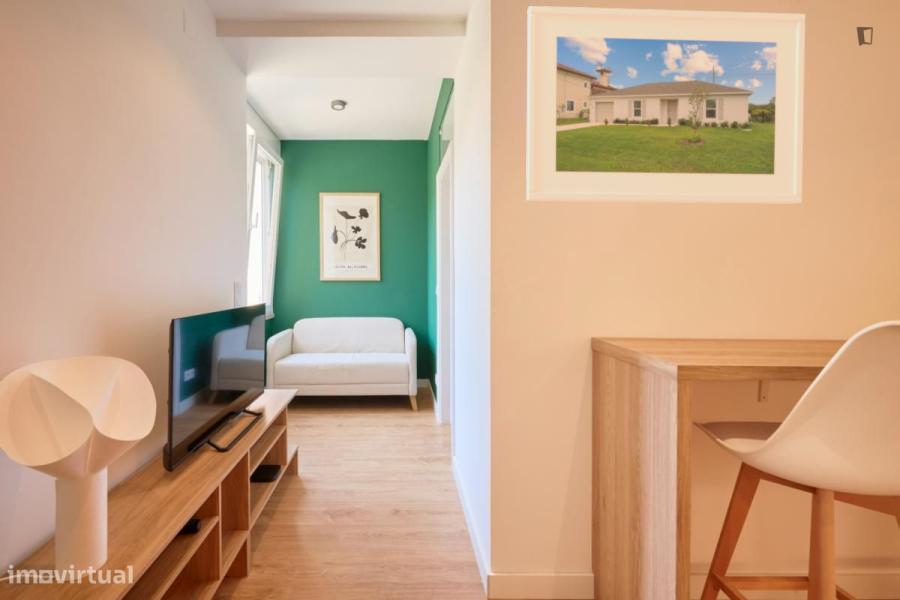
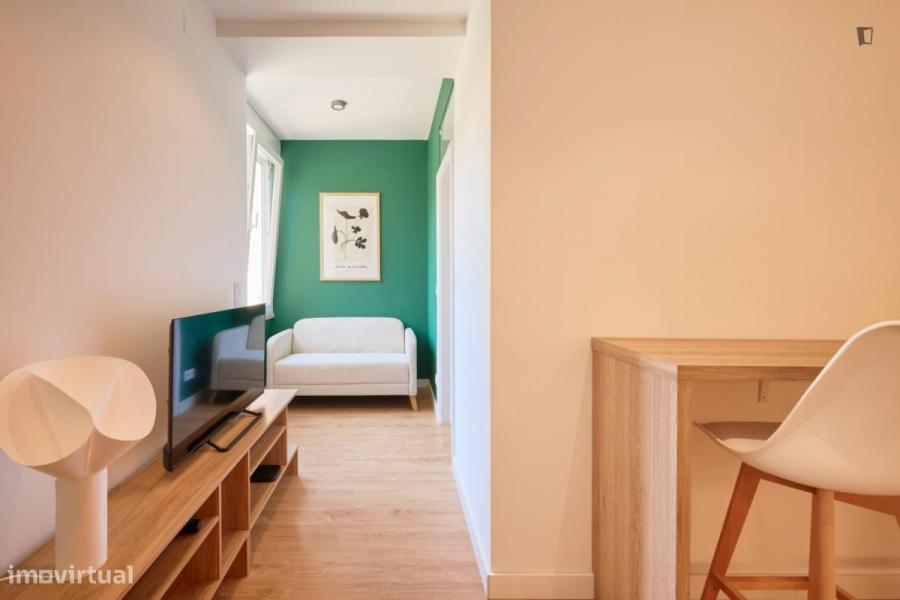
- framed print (666, 107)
